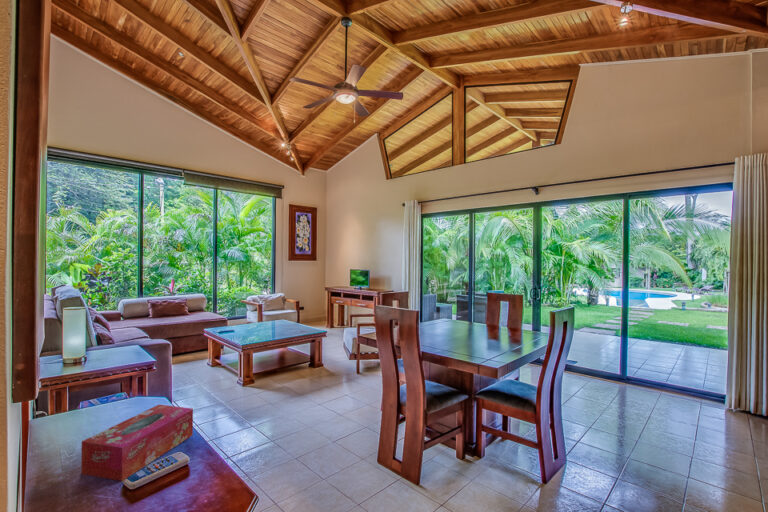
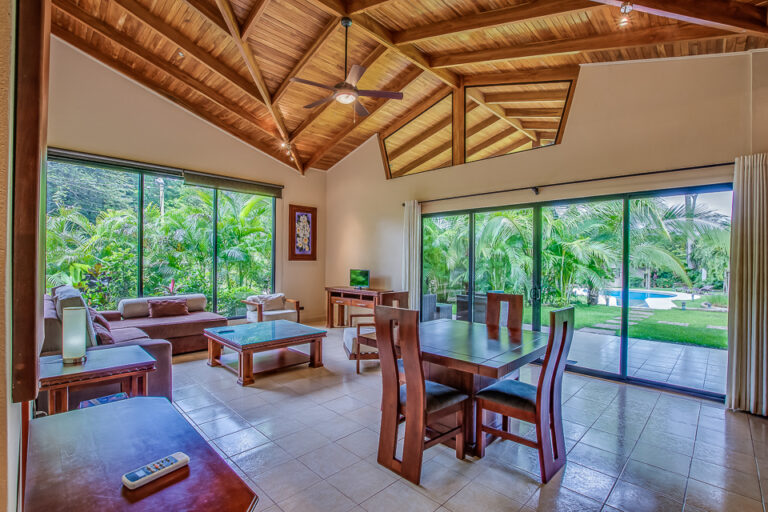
- tissue box (142, 437)
